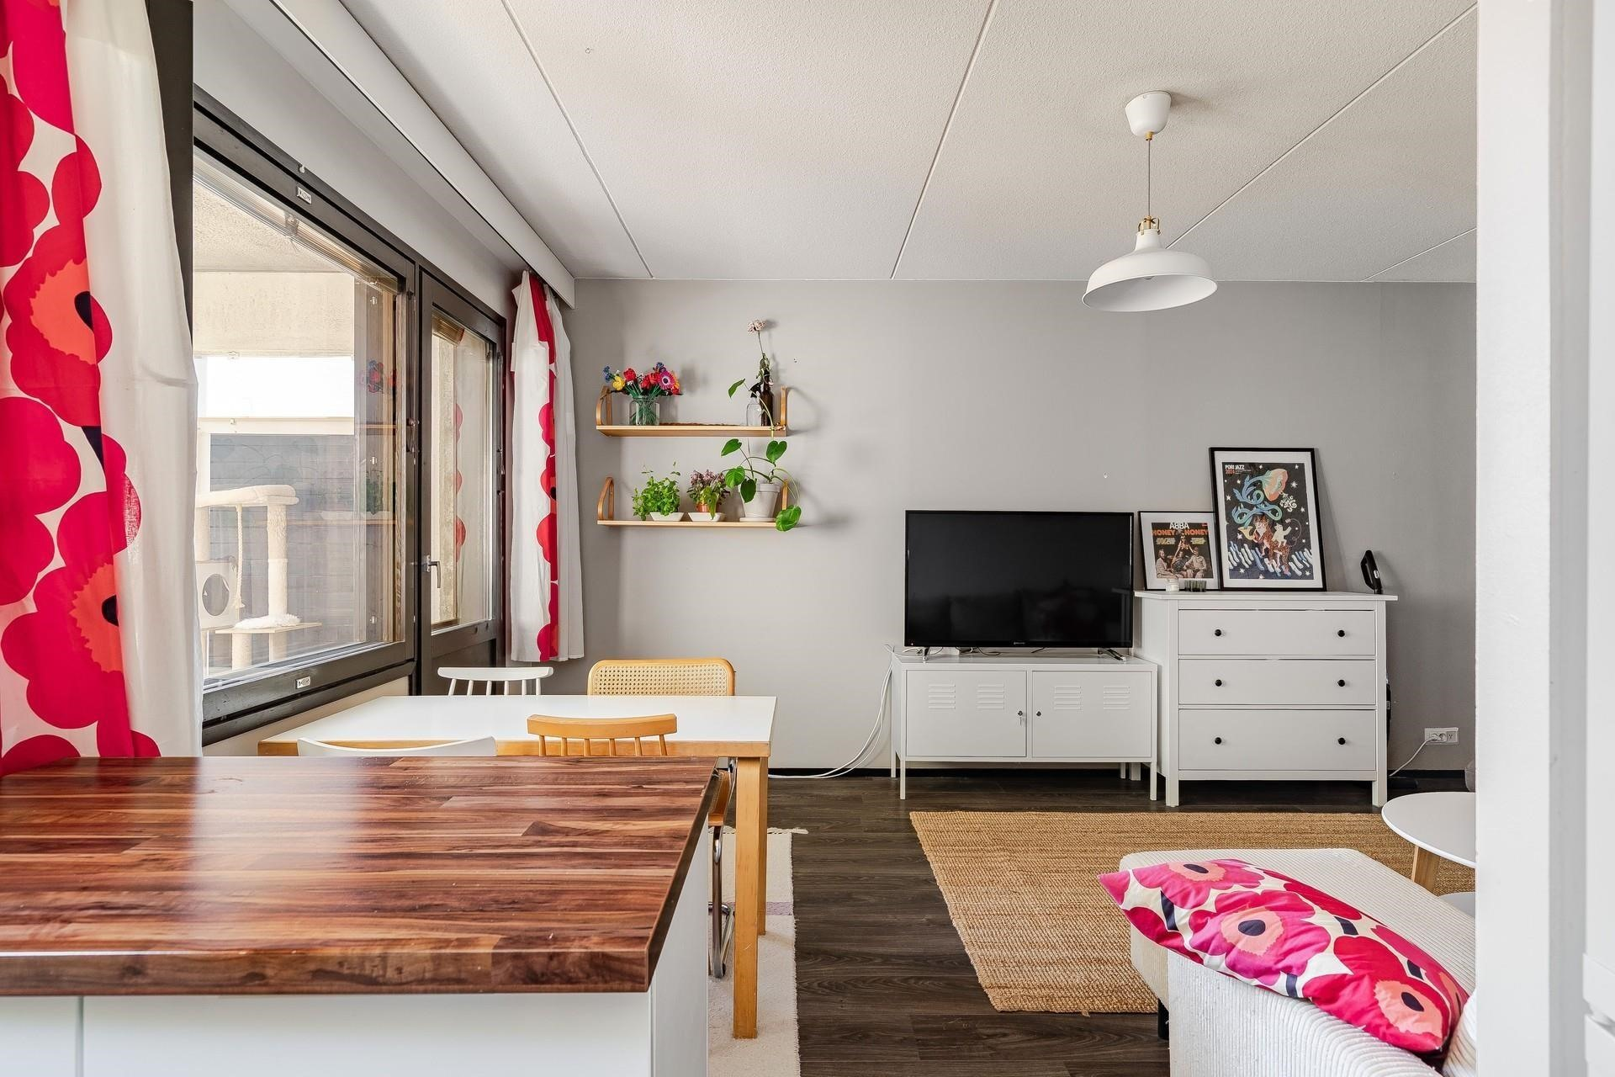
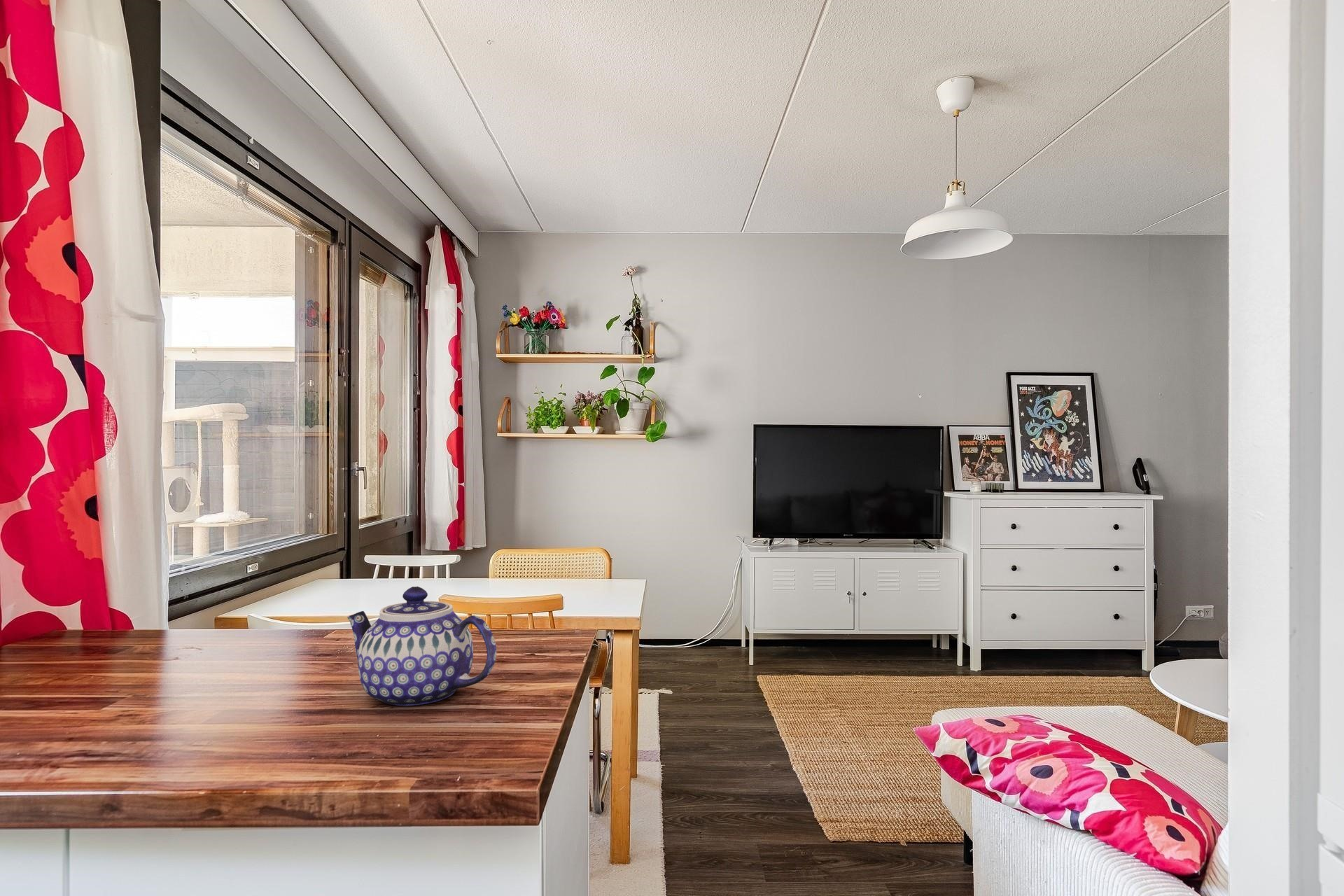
+ teapot (419, 640)
